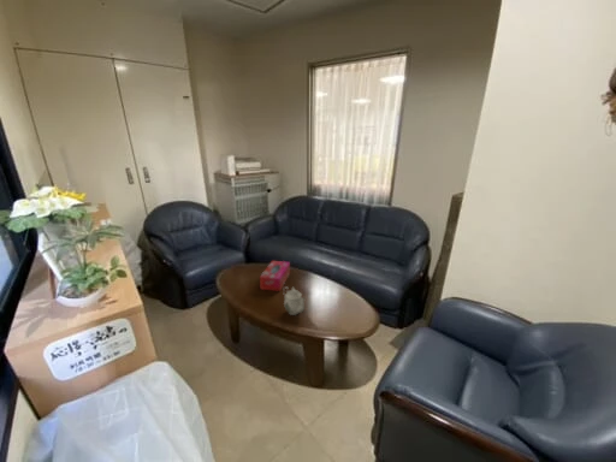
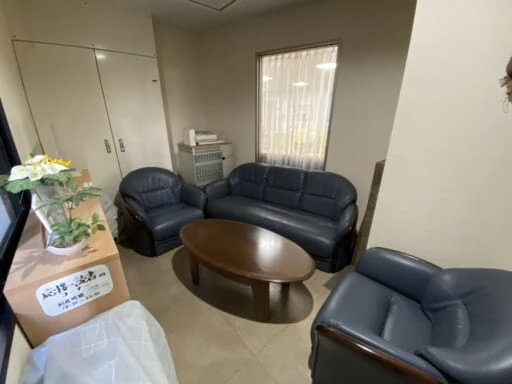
- teapot (294, 300)
- tissue box (276, 274)
